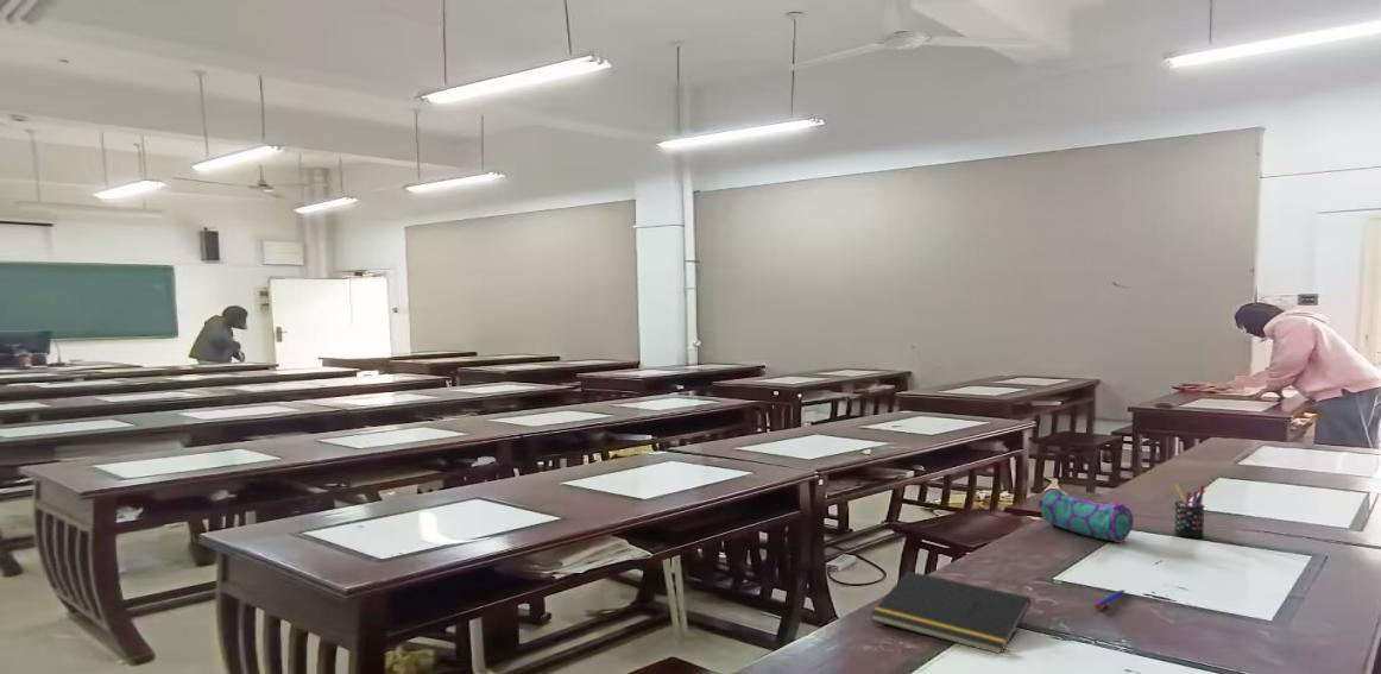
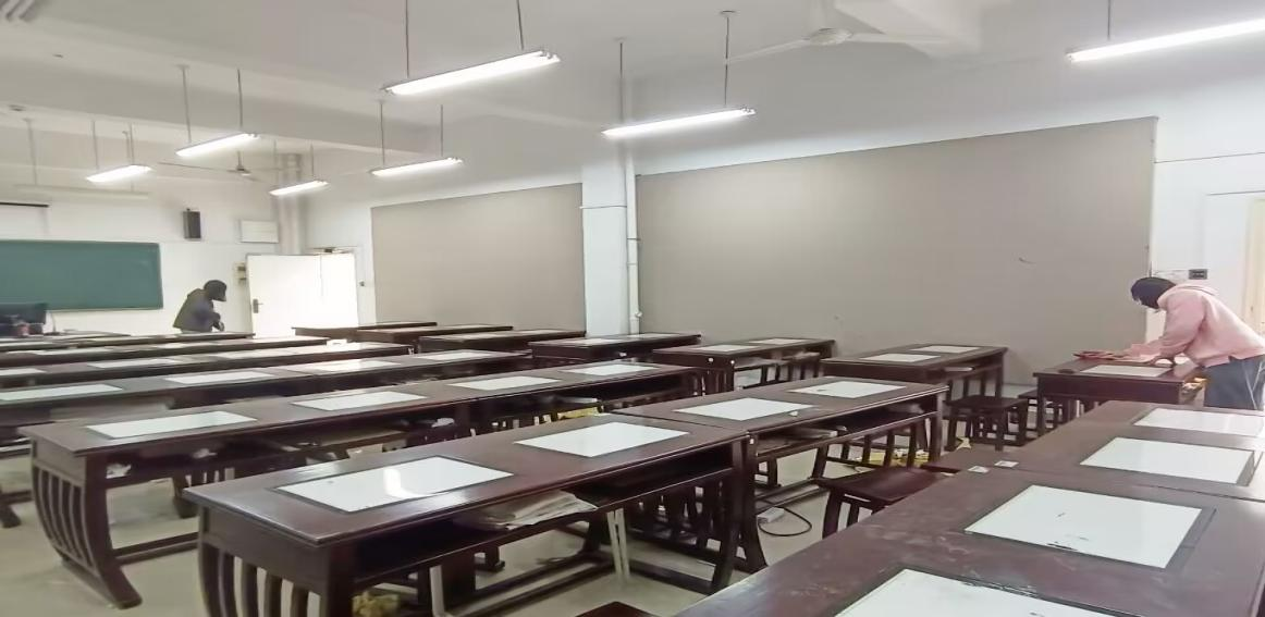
- notepad (950, 609)
- pen holder (1192, 508)
- pencil case (1084, 514)
- pen (1110, 597)
